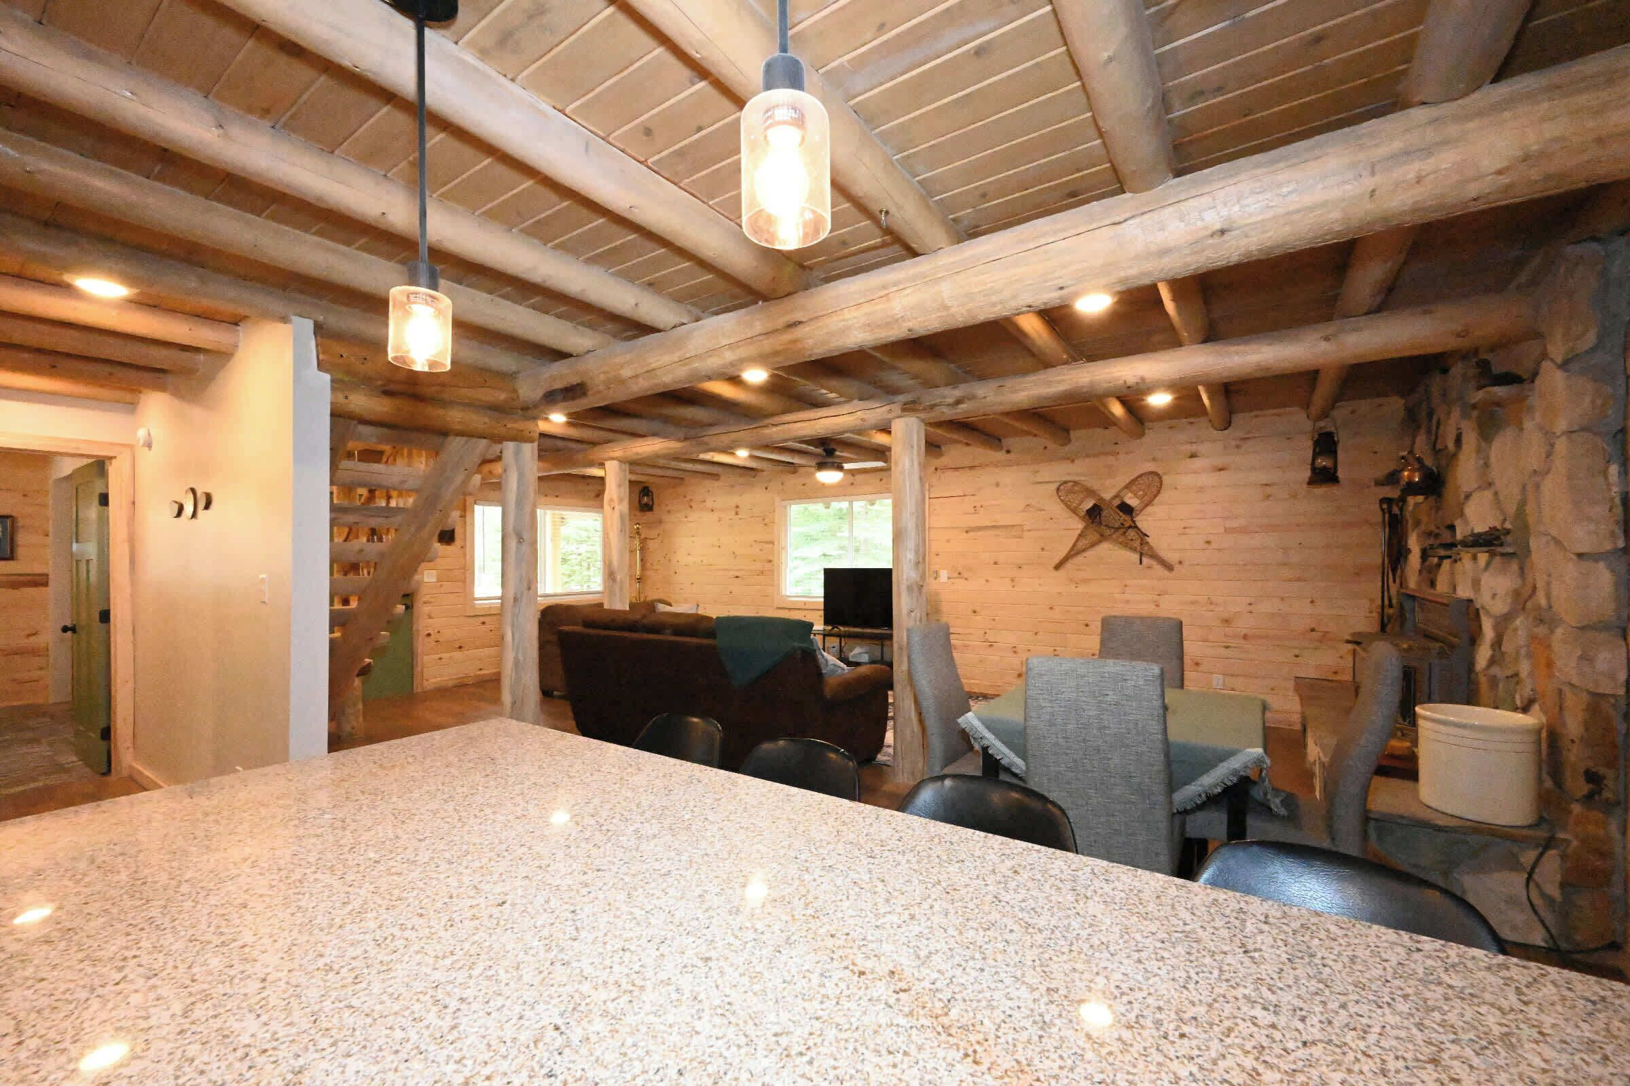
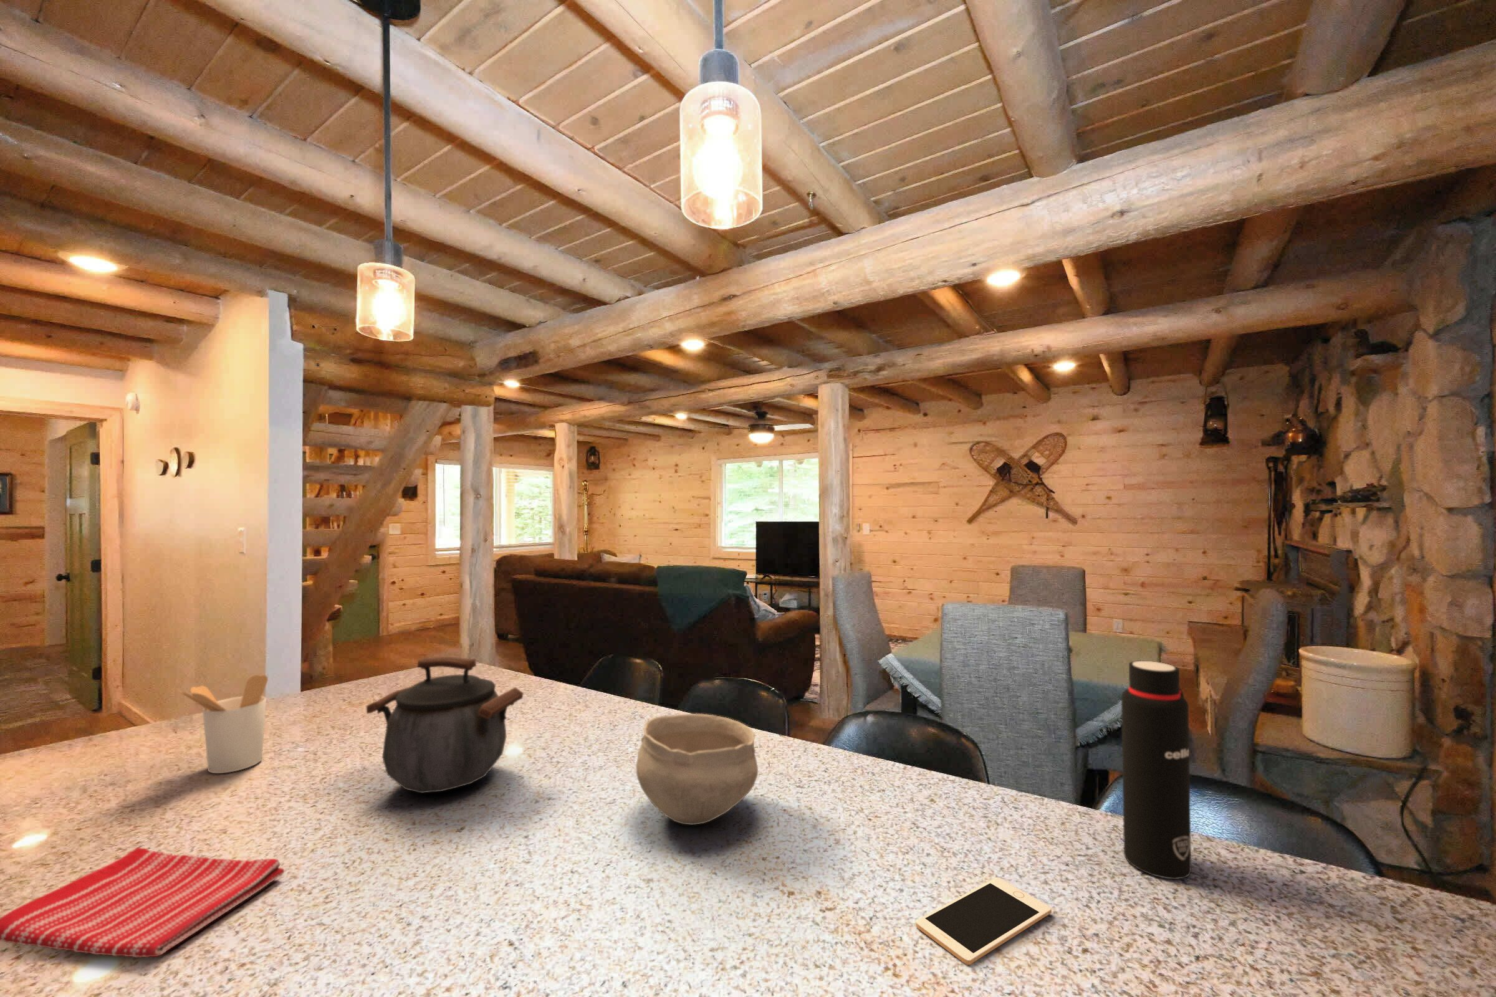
+ bowl (698, 770)
+ dish towel (146, 896)
+ water bottle (1160, 763)
+ cell phone (984, 917)
+ kettle (447, 720)
+ utensil holder (223, 723)
